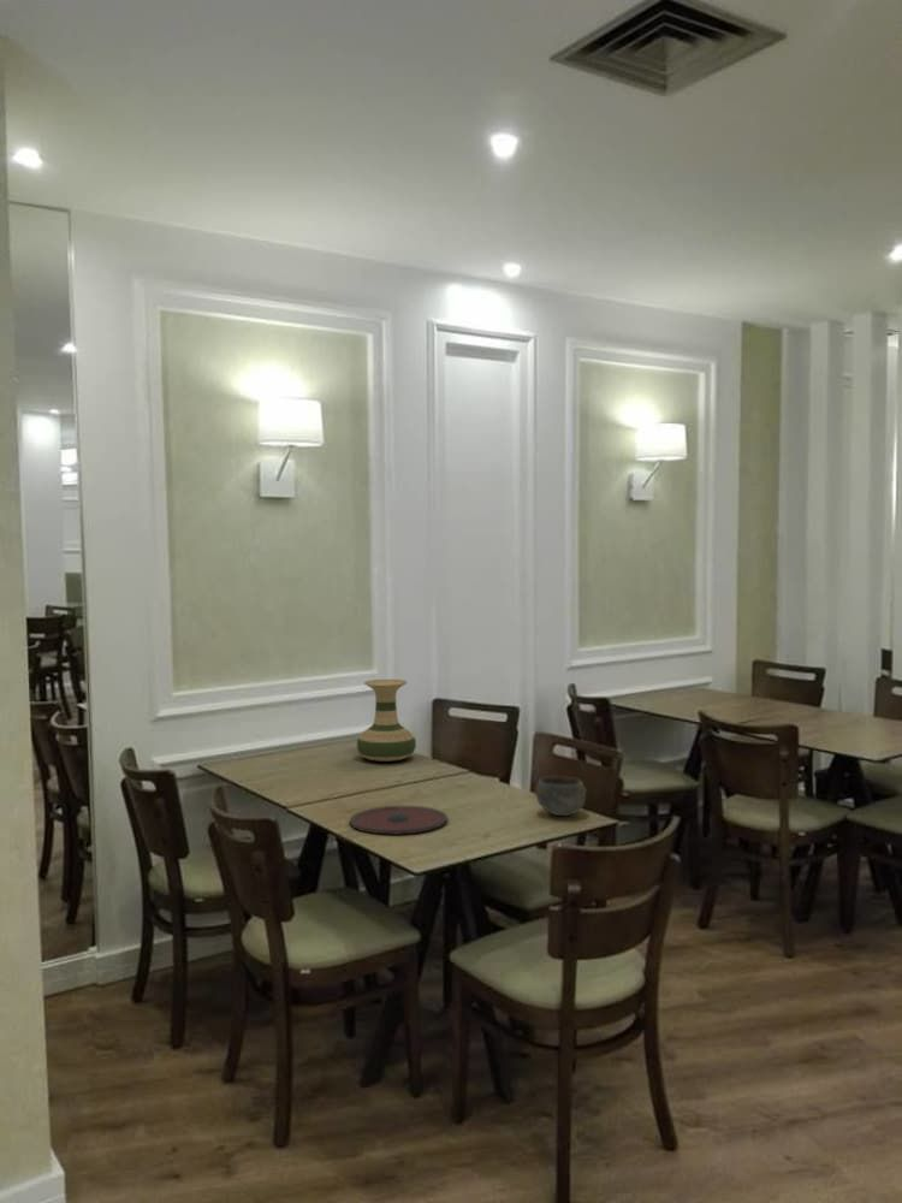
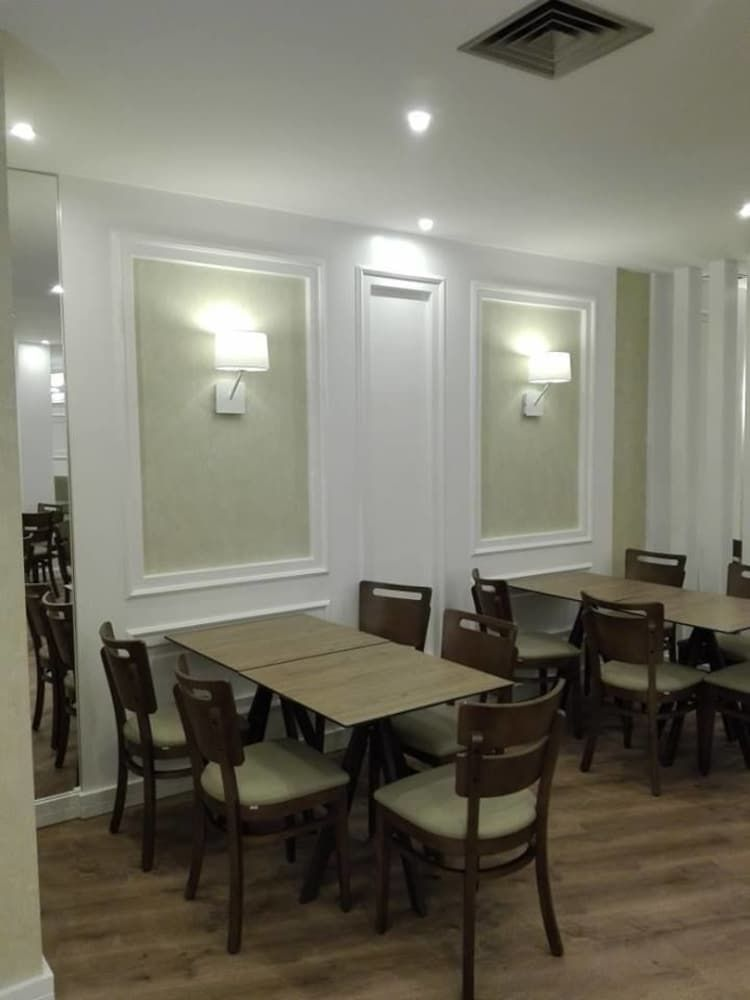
- plate (398, 817)
- vase (386, 719)
- bowl (559, 796)
